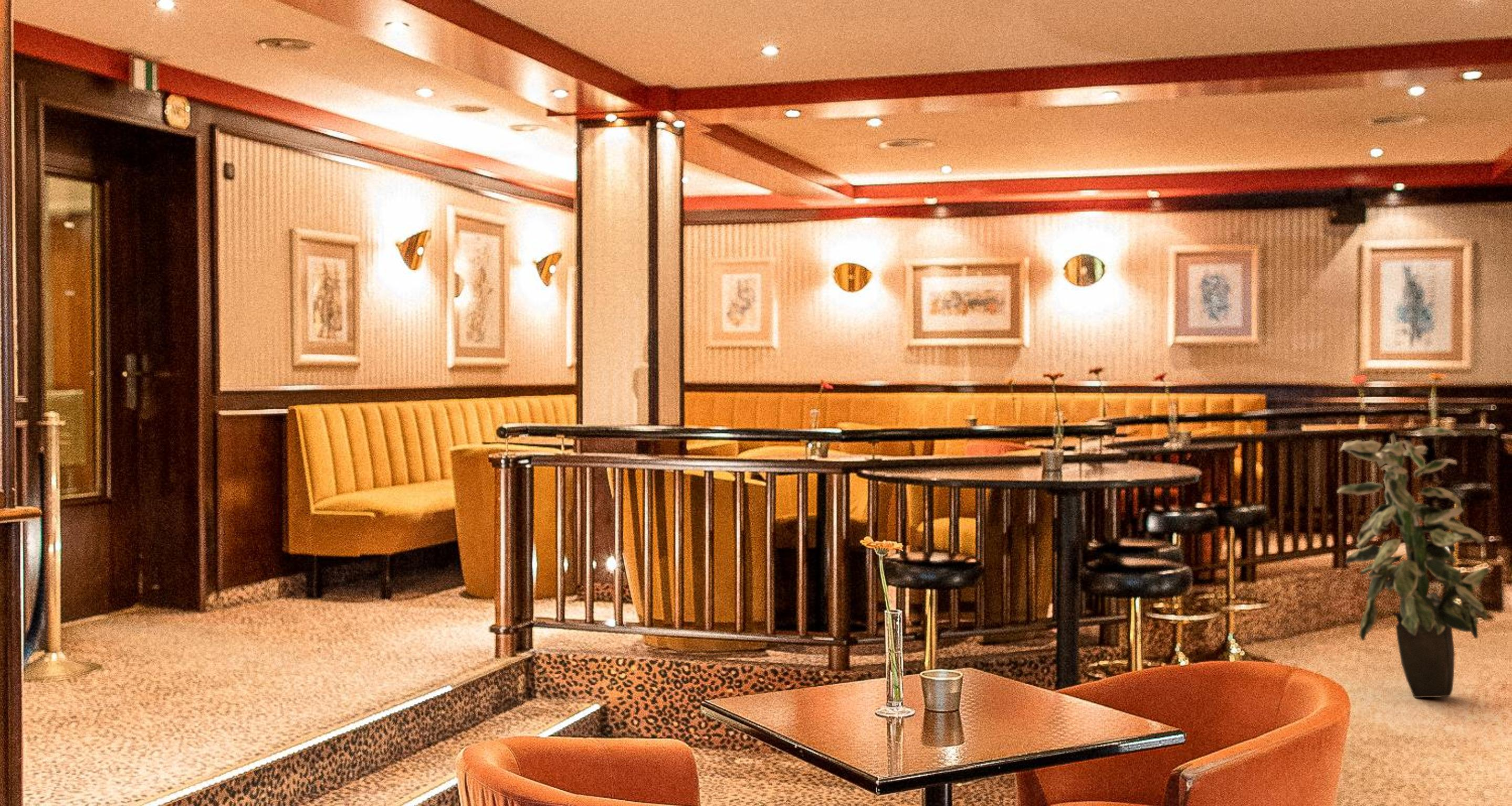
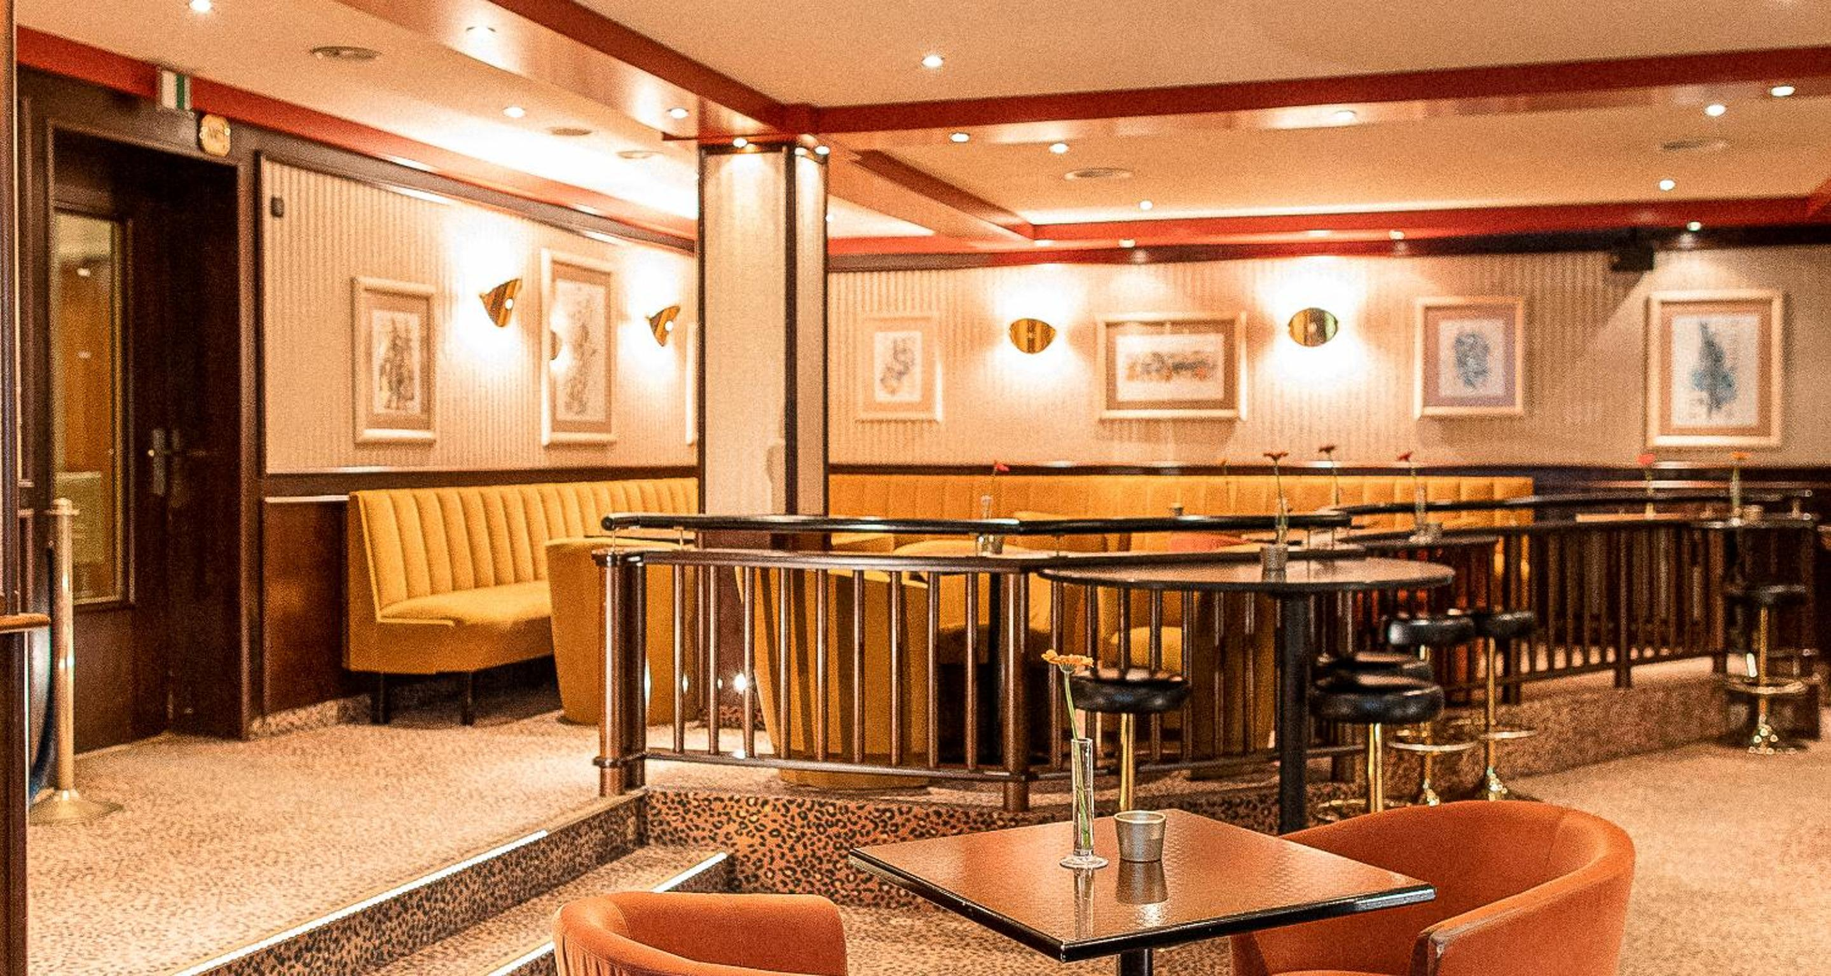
- indoor plant (1417, 562)
